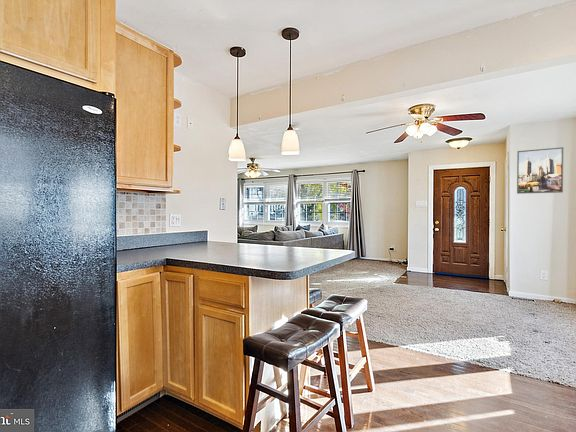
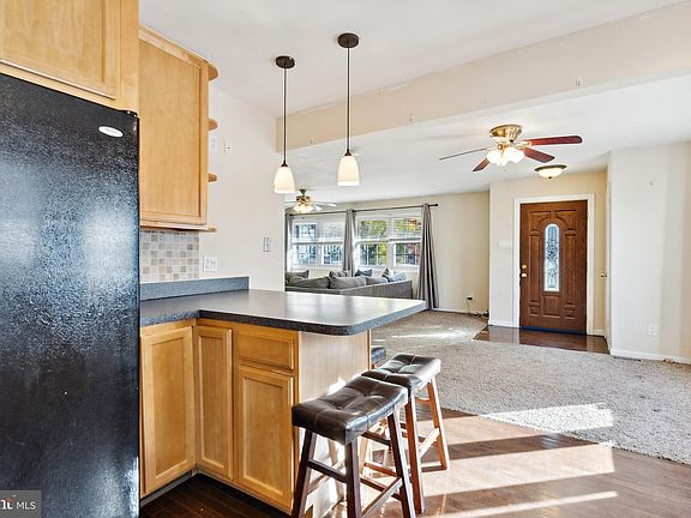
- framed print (539, 171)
